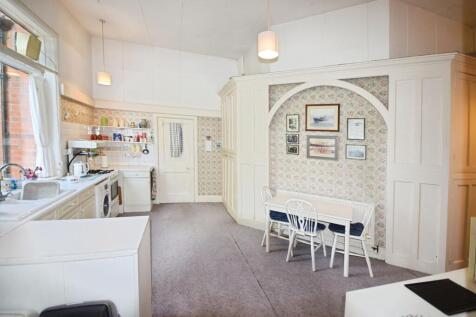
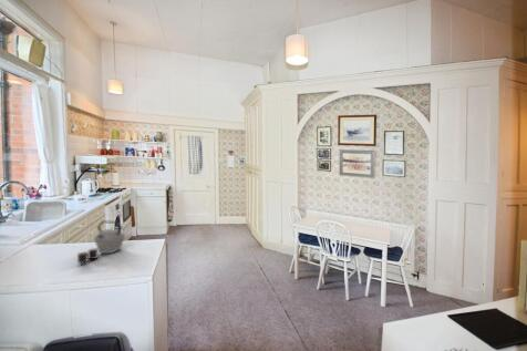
+ kettle (100, 239)
